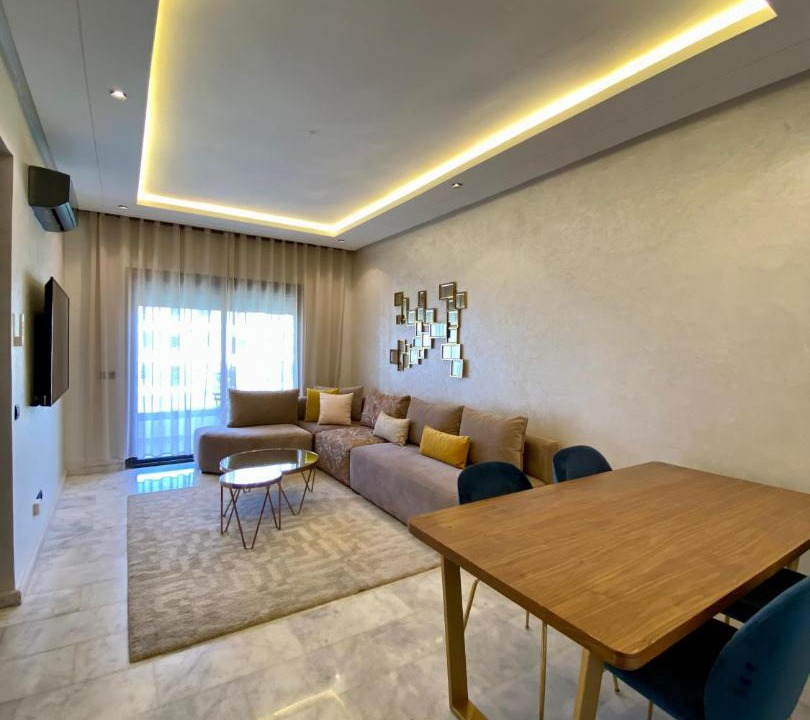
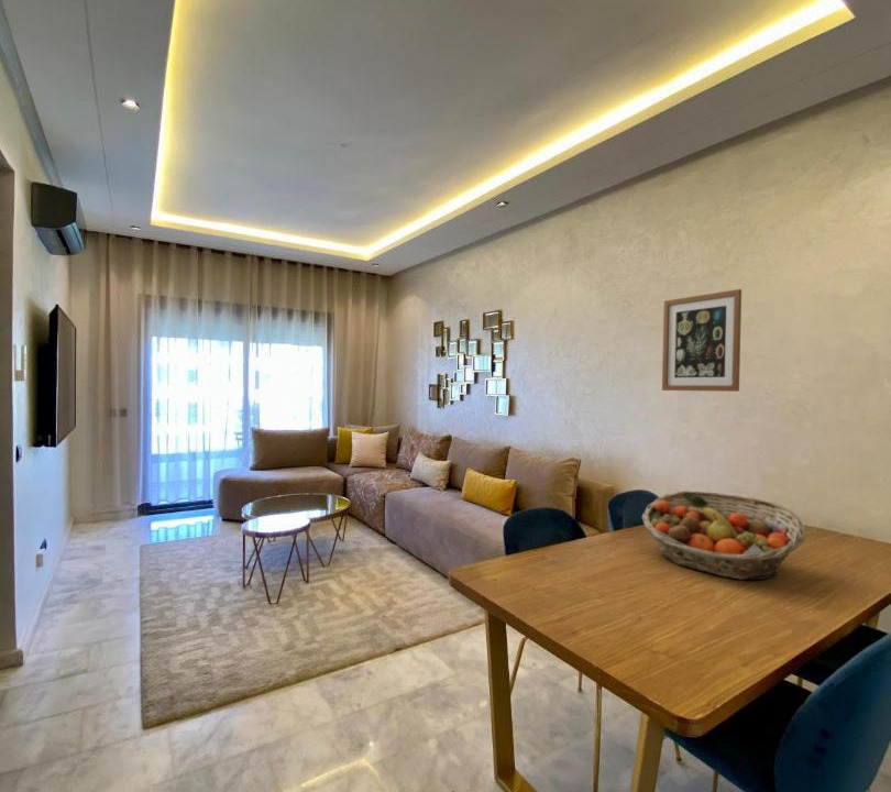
+ fruit basket (717, 531)
+ wall art (698, 343)
